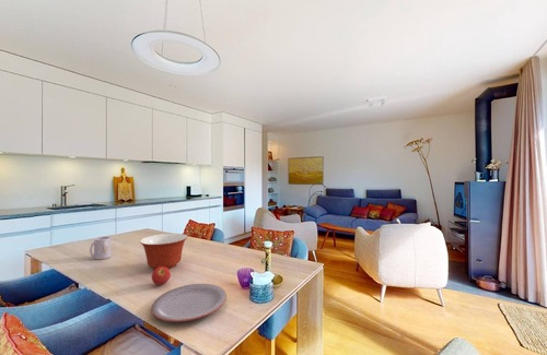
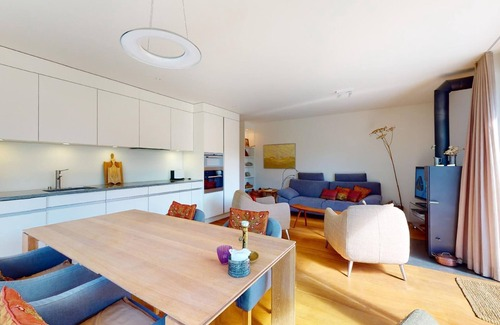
- mixing bowl (164, 251)
- plate (190, 301)
- fruit (161, 275)
- mug (100, 248)
